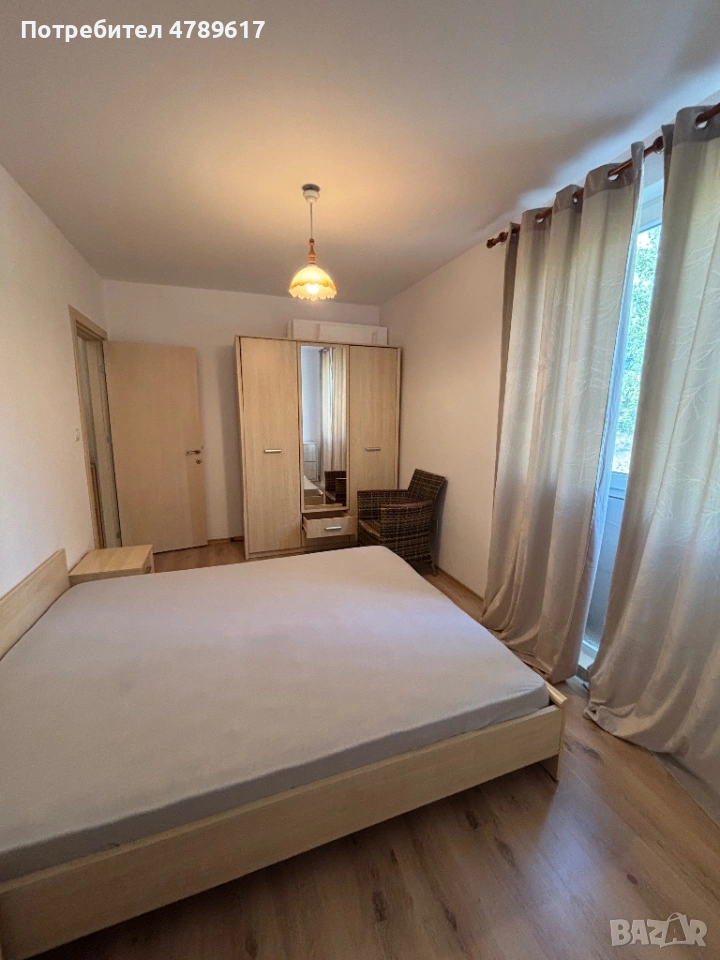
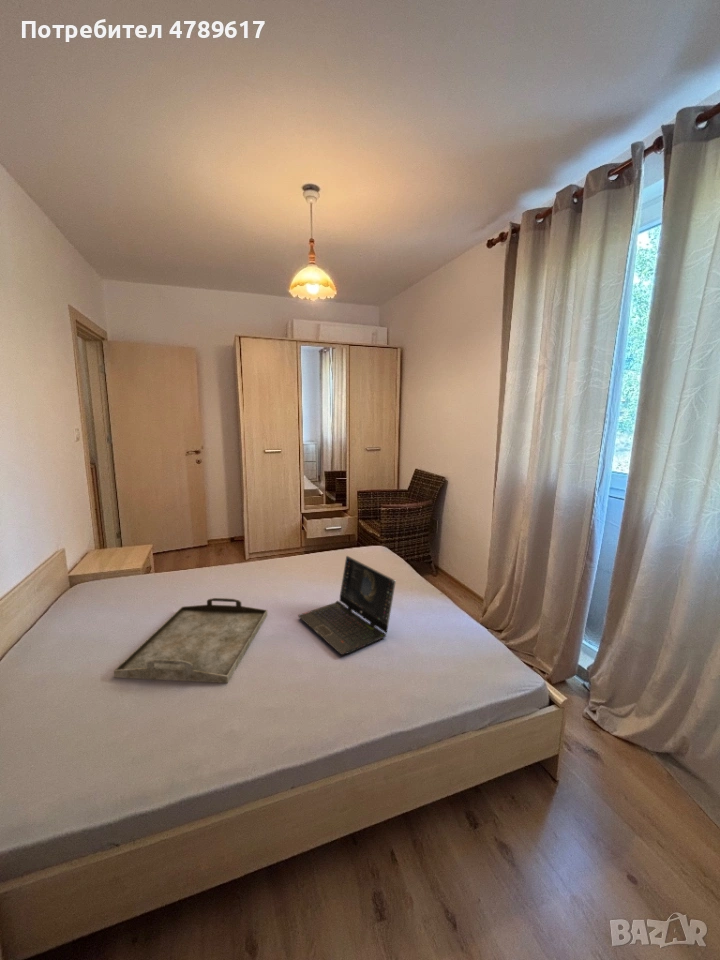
+ laptop computer (344, 600)
+ serving tray (201, 633)
